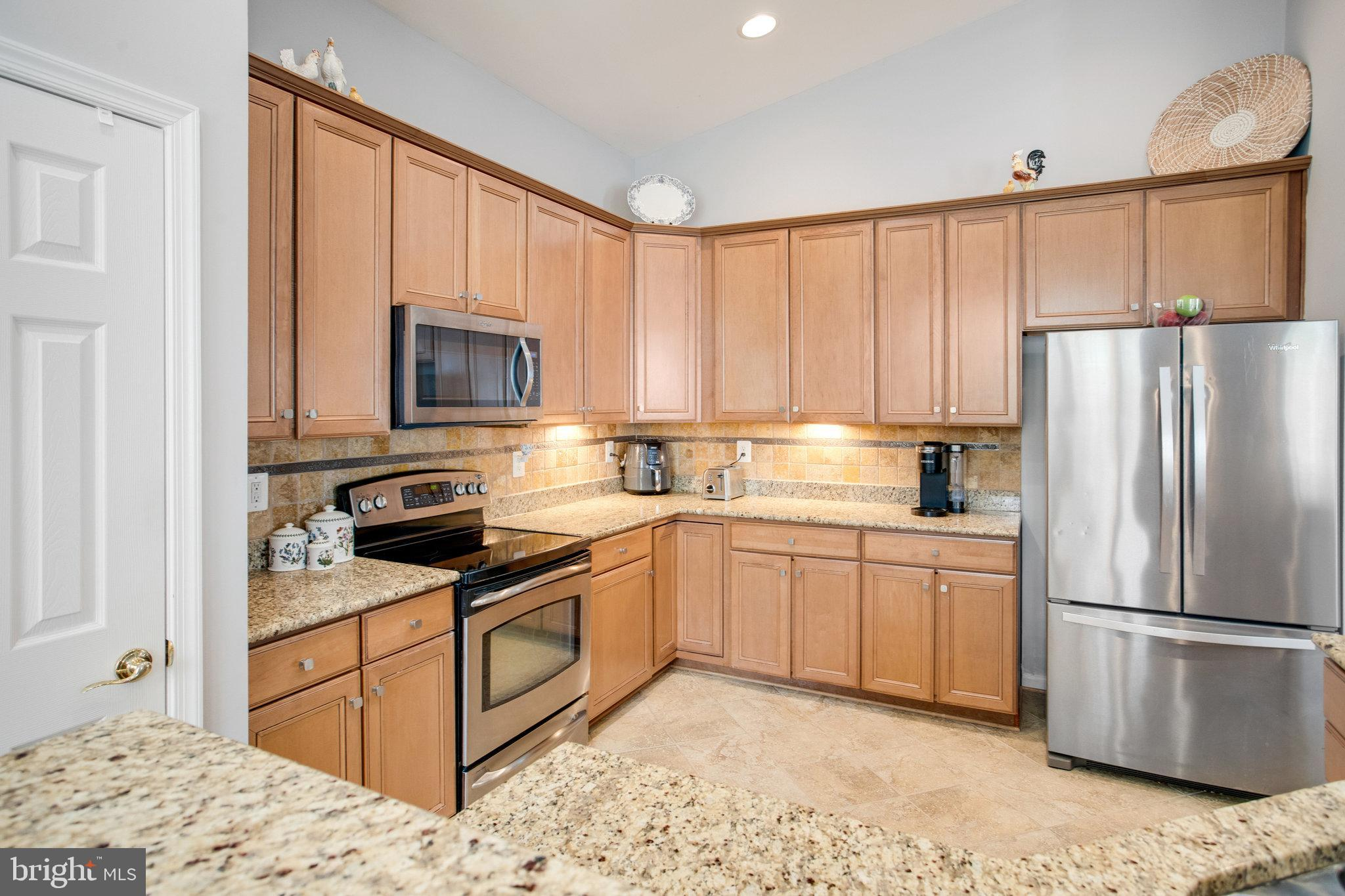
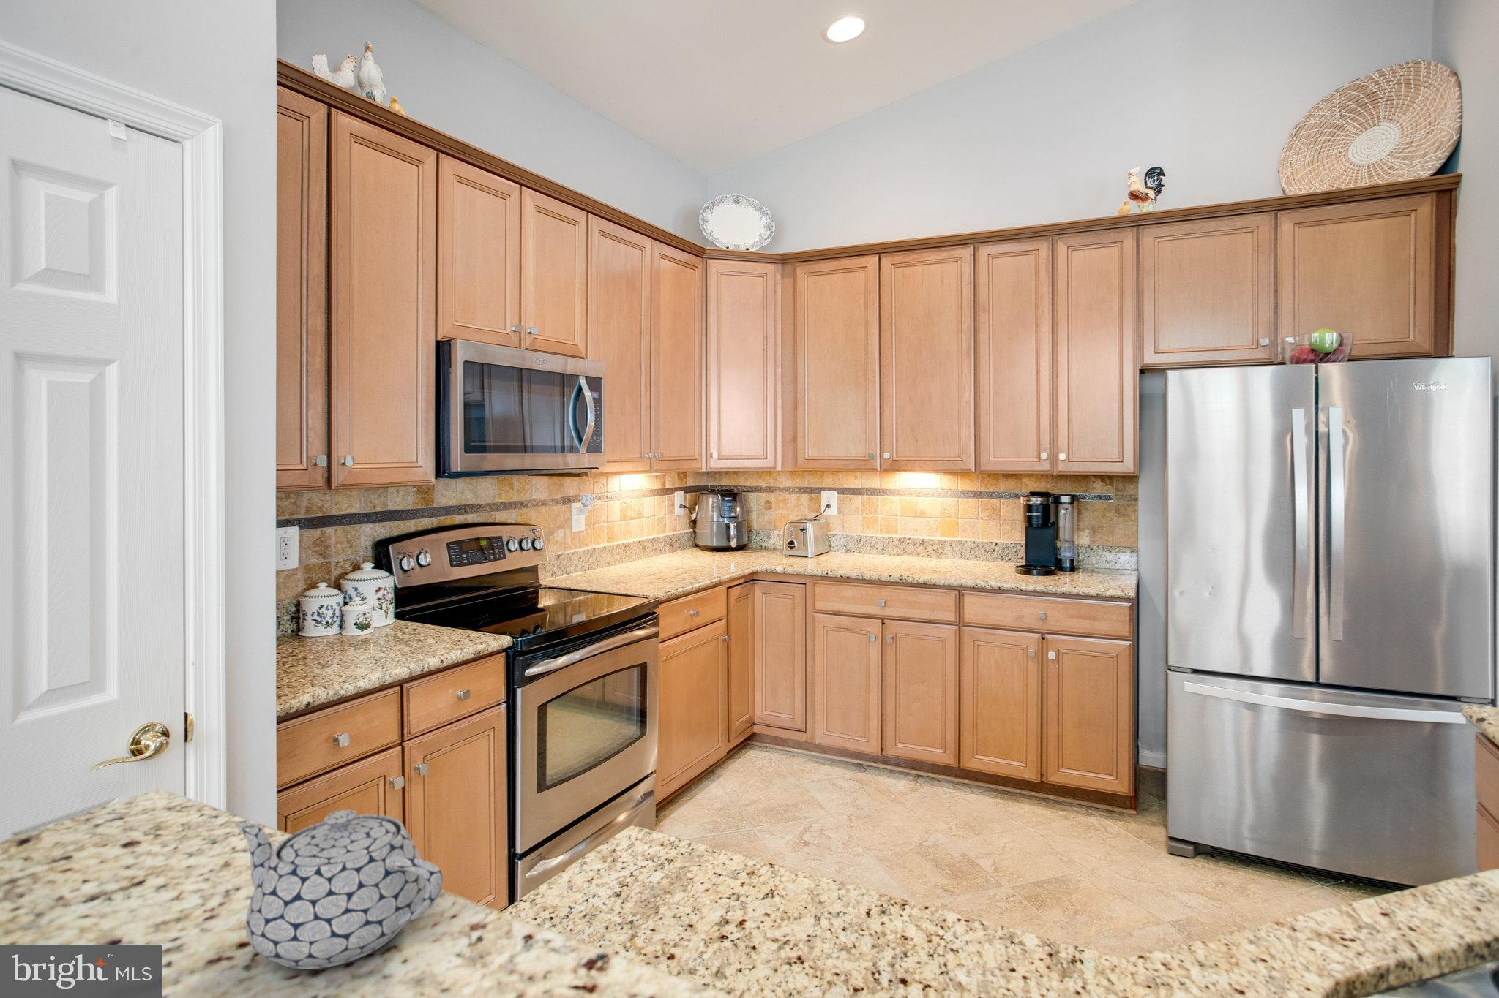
+ teapot (333, 873)
